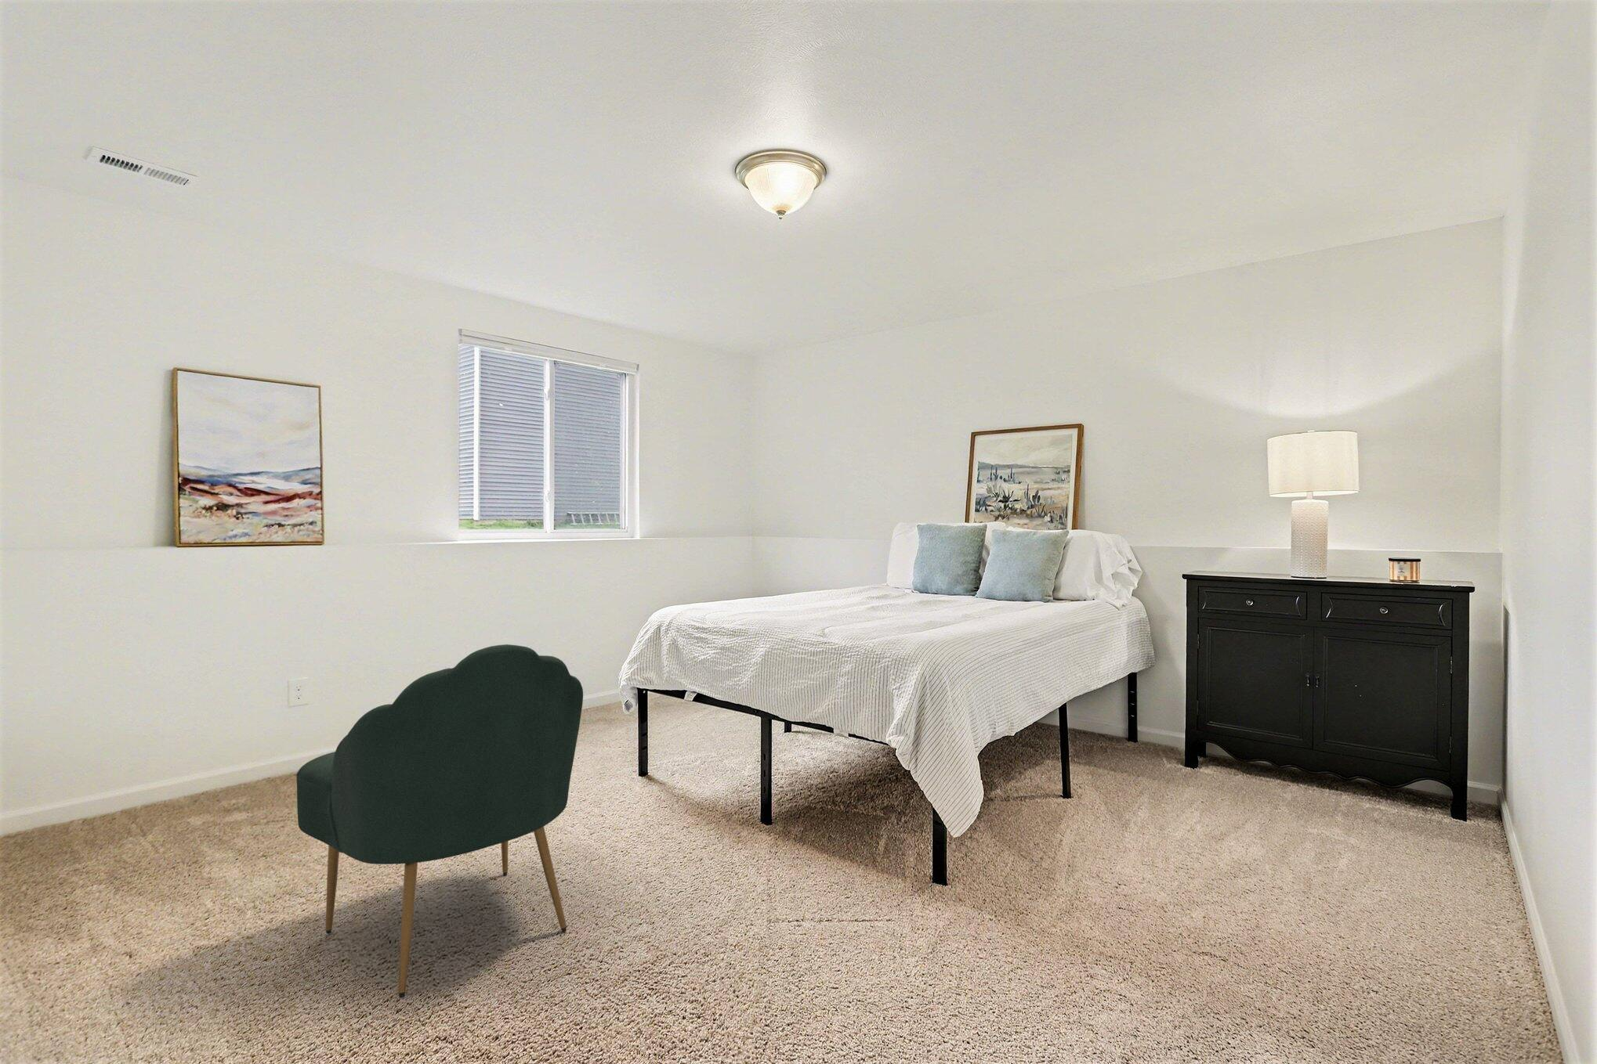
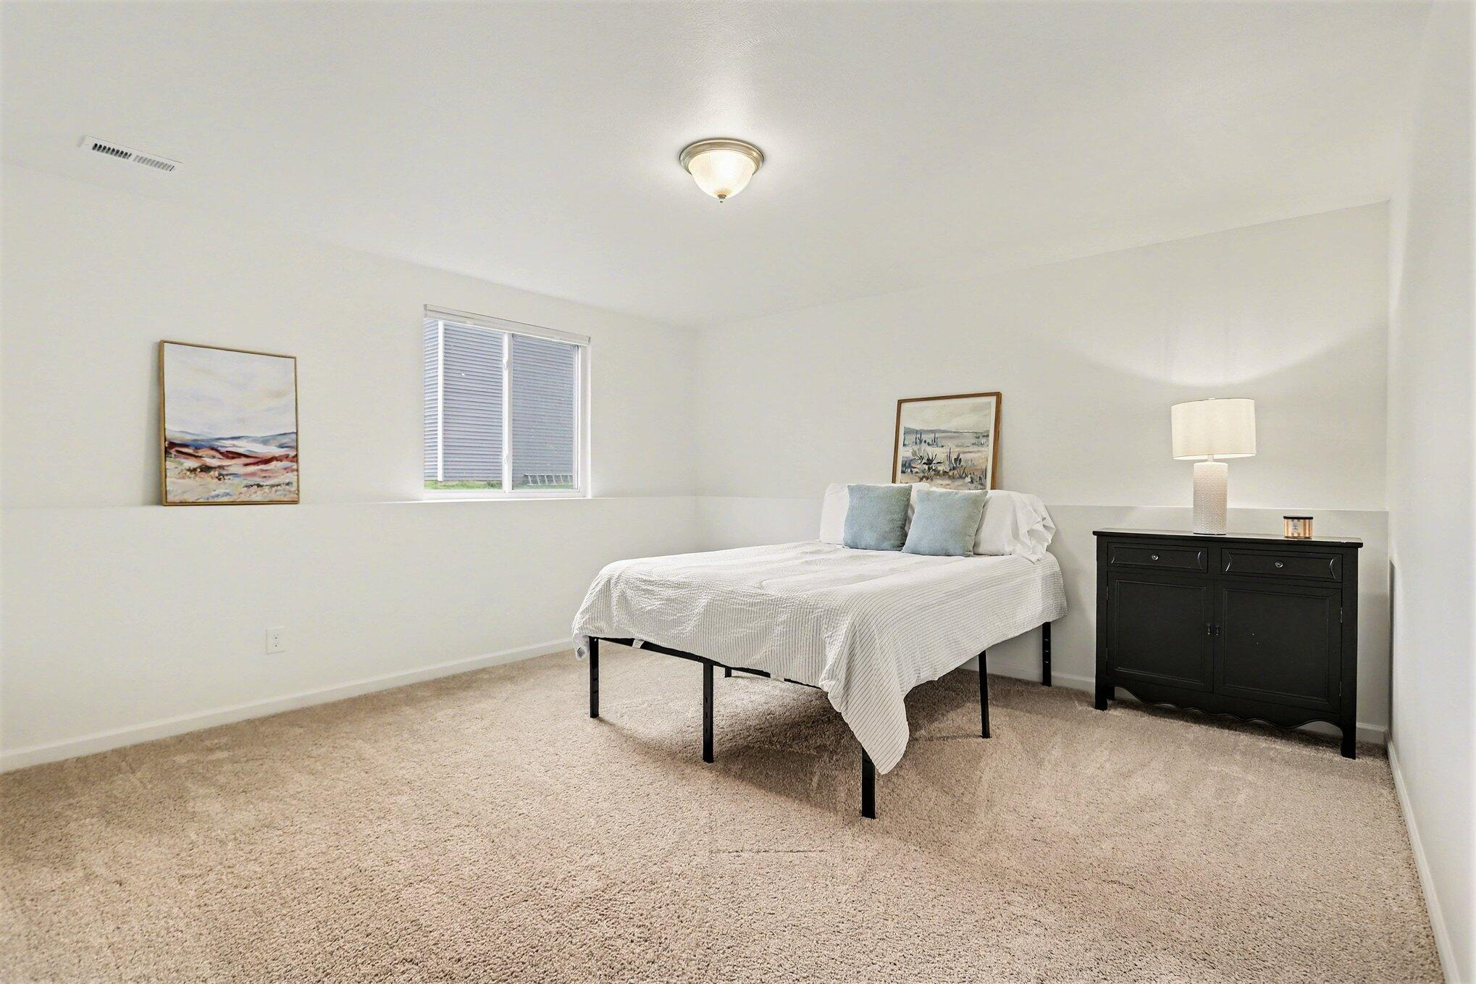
- chair (454, 783)
